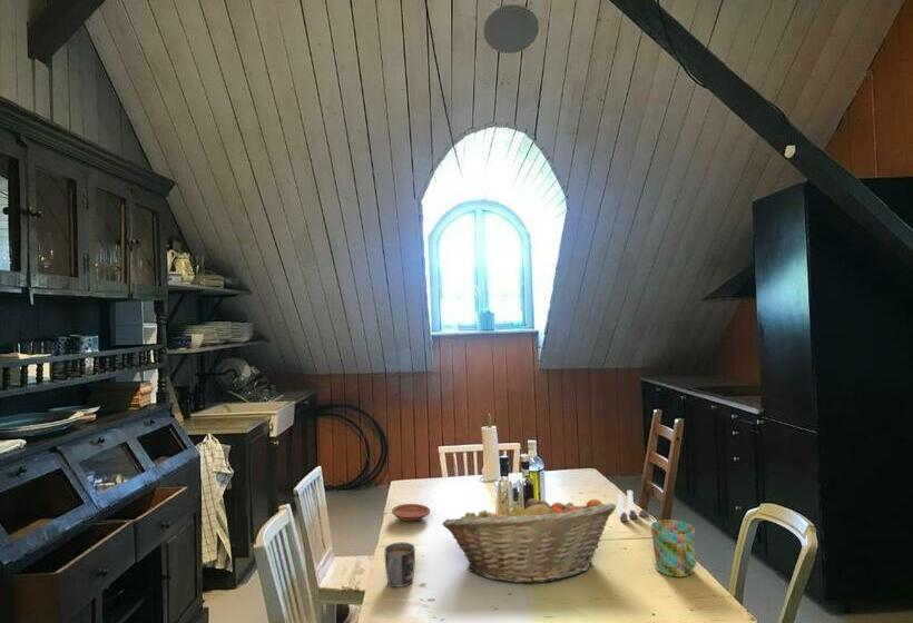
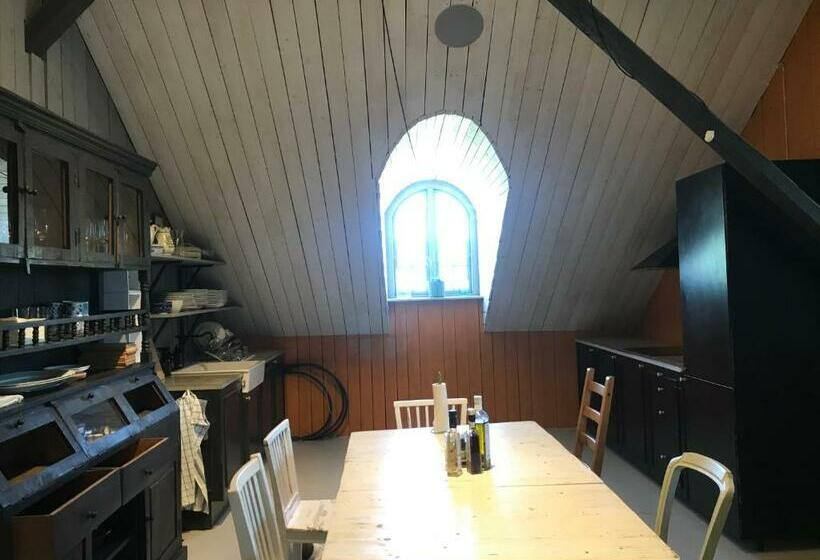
- mug (397, 567)
- salt and pepper shaker set (630, 504)
- plate (411, 513)
- mug (676, 550)
- fruit basket (529, 528)
